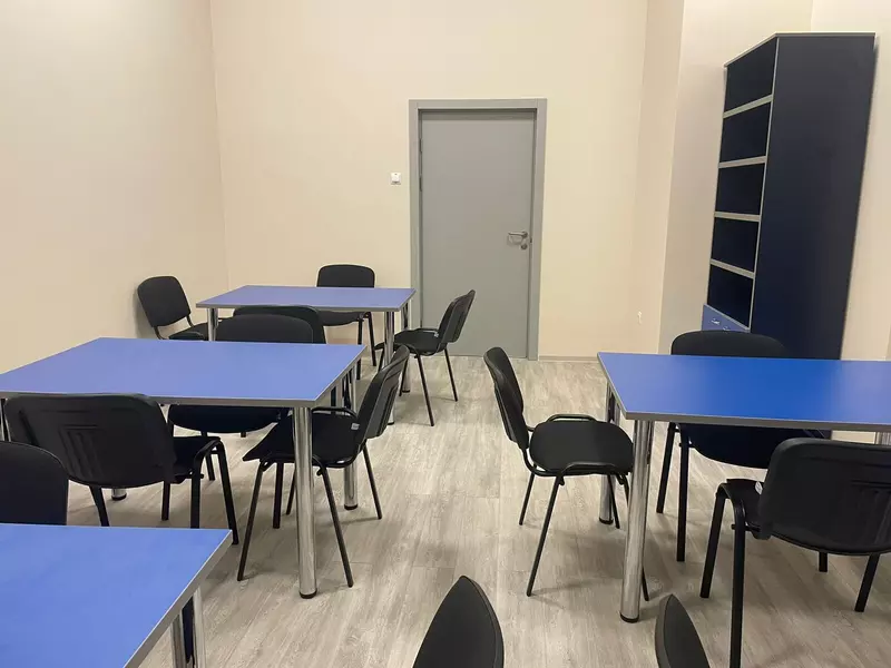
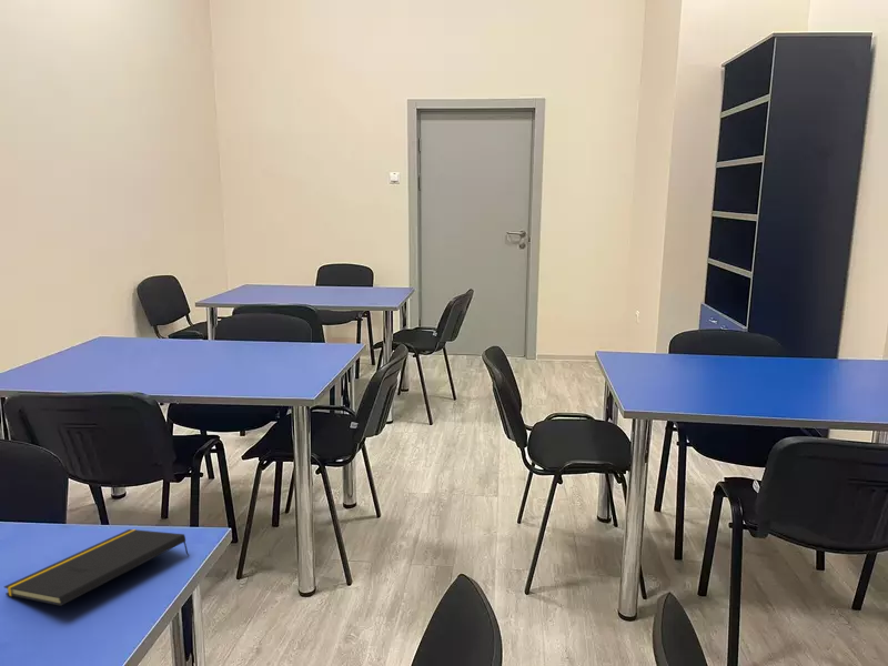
+ notepad (99, 563)
